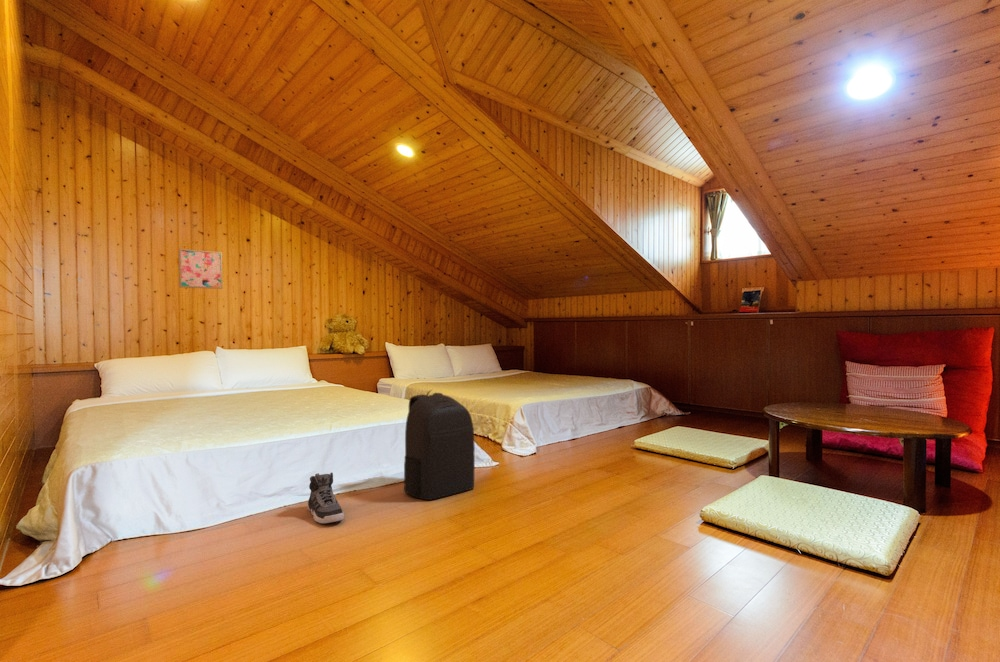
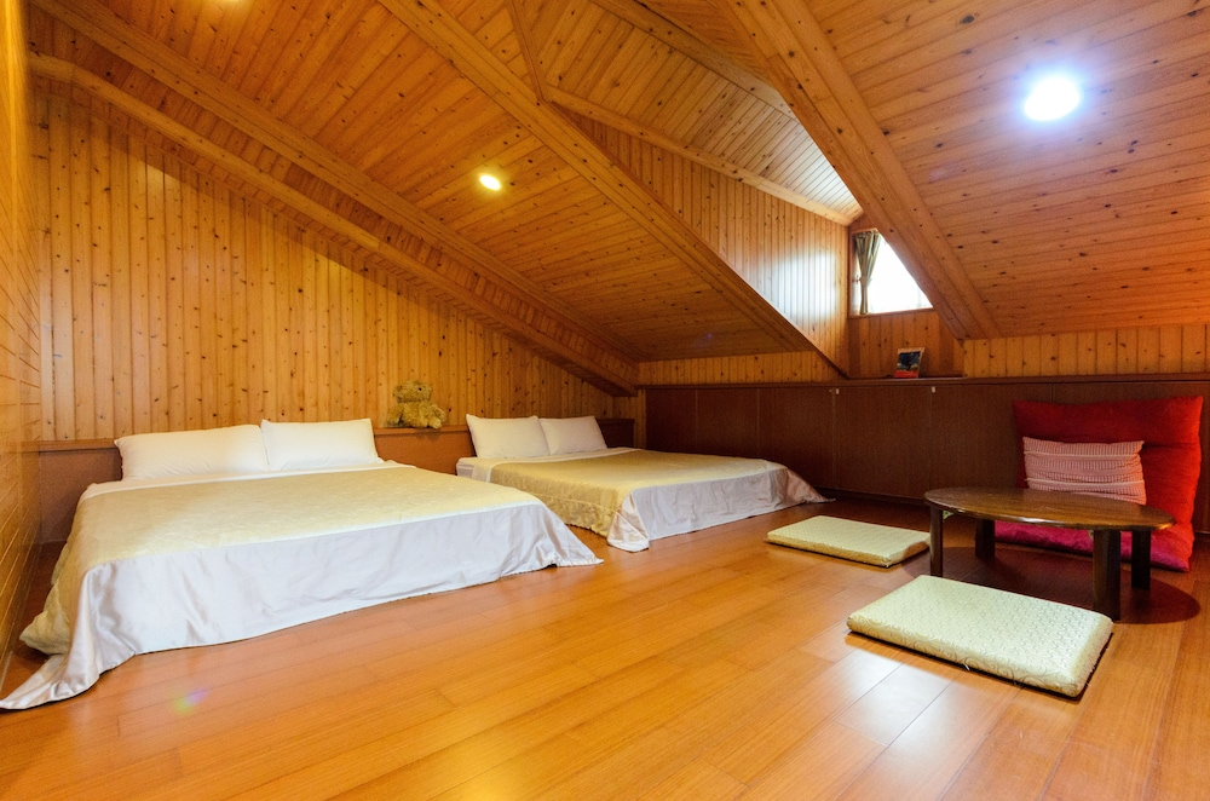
- backpack (435, 438)
- wall art (201, 269)
- sneaker (324, 495)
